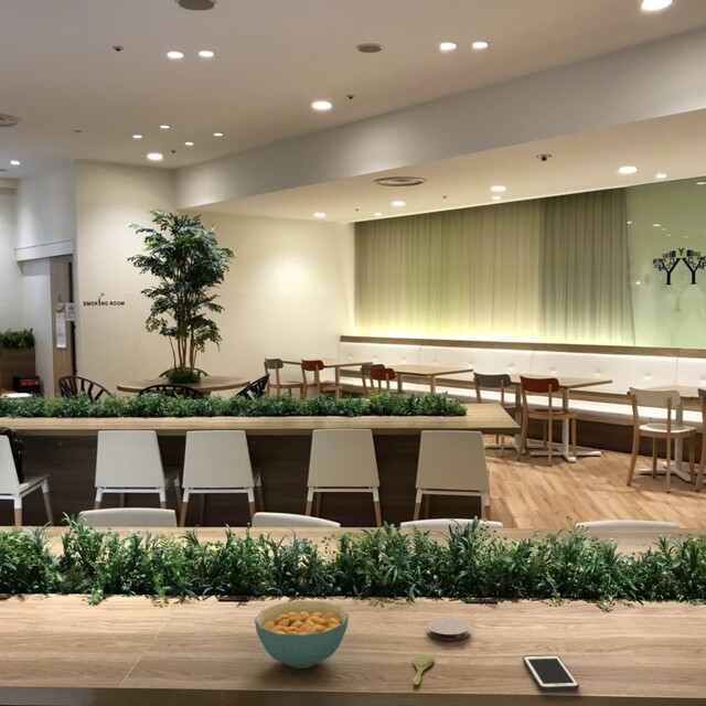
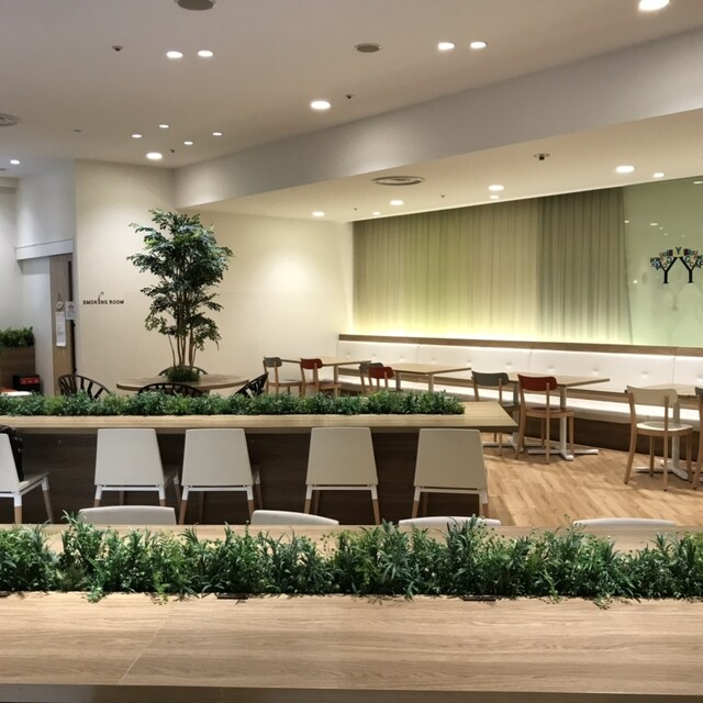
- cereal bowl (302, 639)
- coaster (448, 629)
- cell phone (549, 672)
- spoon (420, 667)
